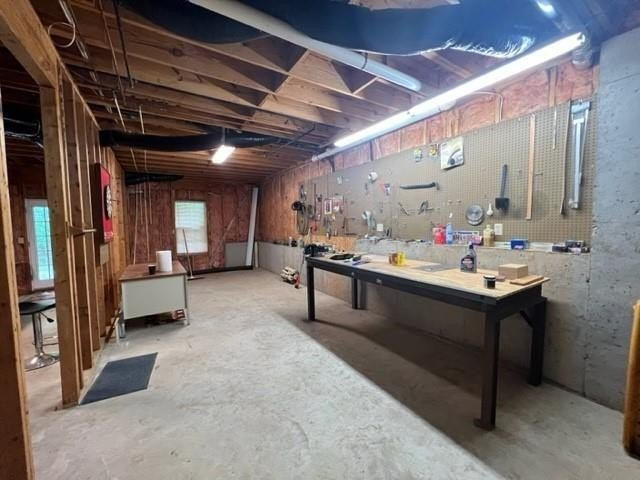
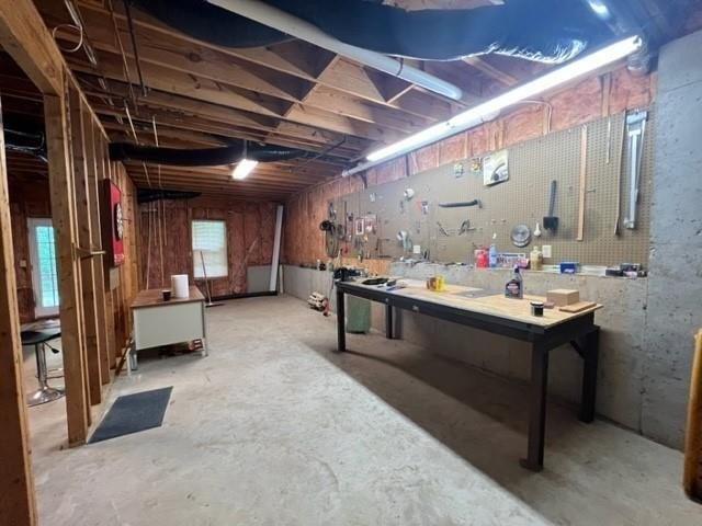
+ trash can (359, 300)
